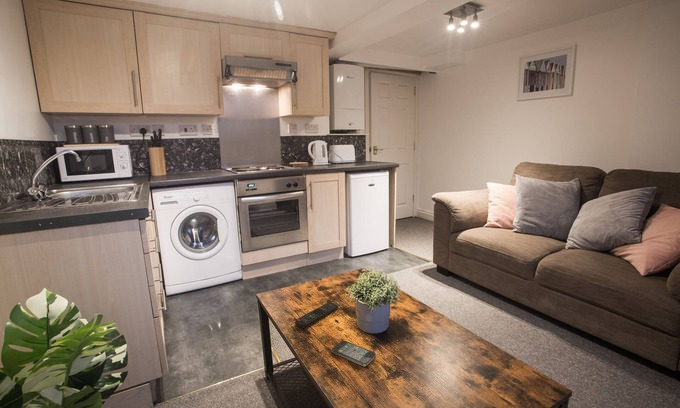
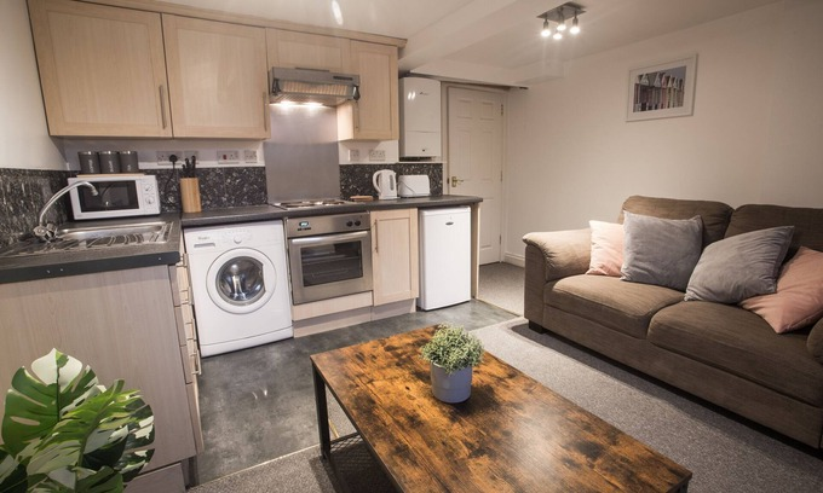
- remote control (317, 314)
- smartphone (353, 352)
